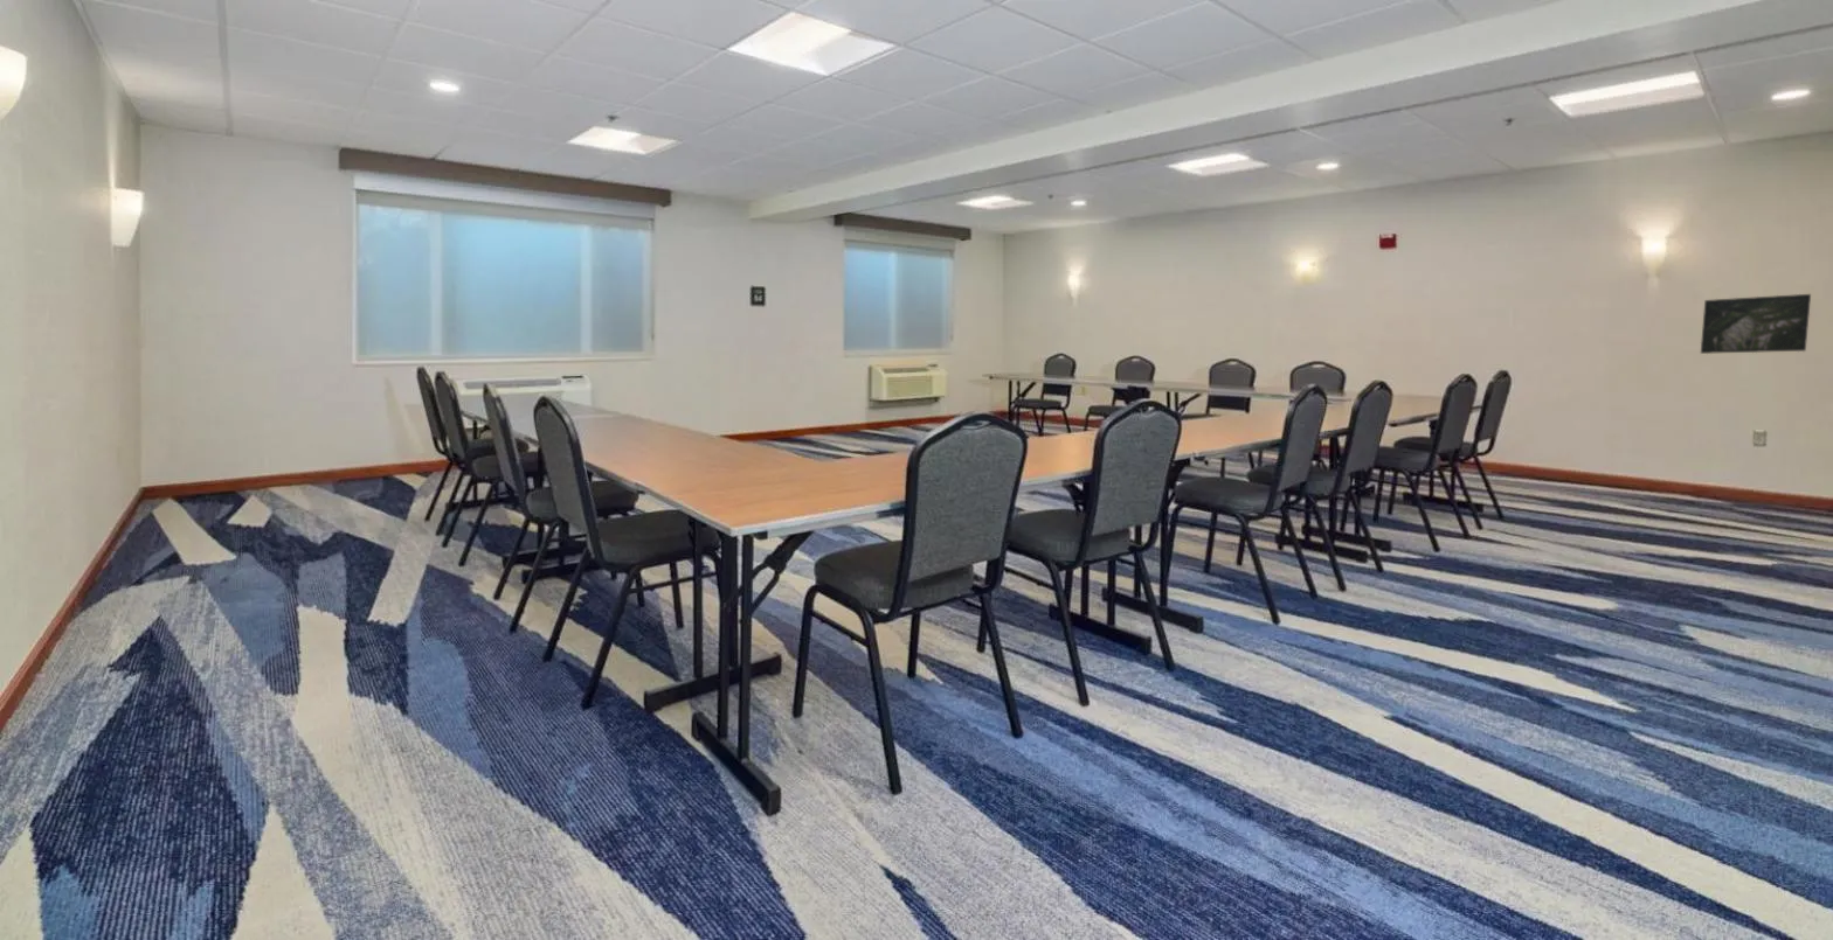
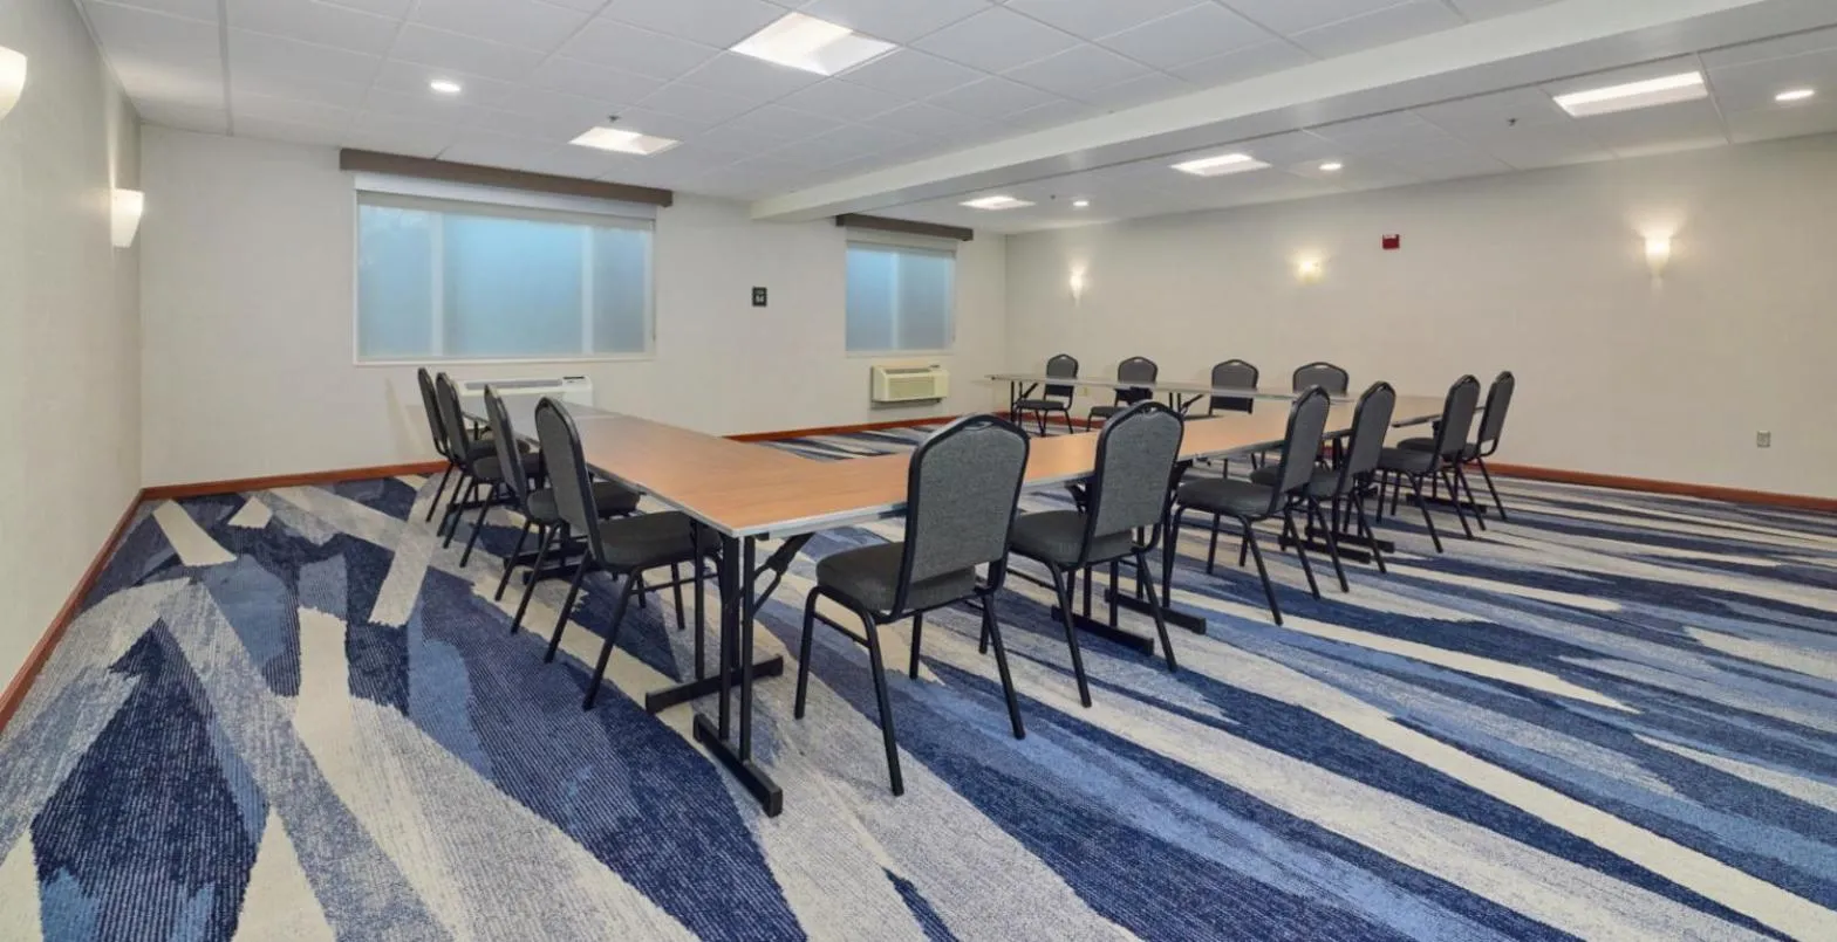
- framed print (1754, 325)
